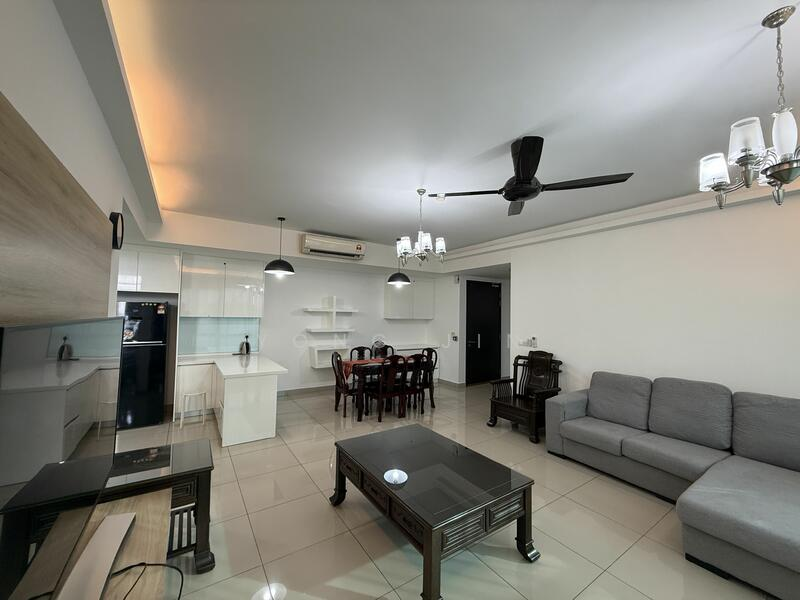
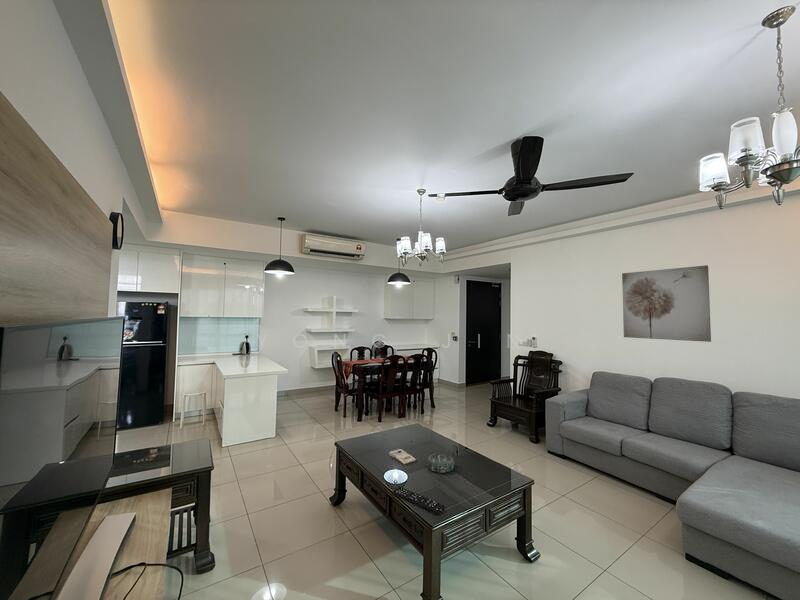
+ paperback book (400, 455)
+ decorative bowl (440, 463)
+ remote control (417, 499)
+ wall art (662, 304)
